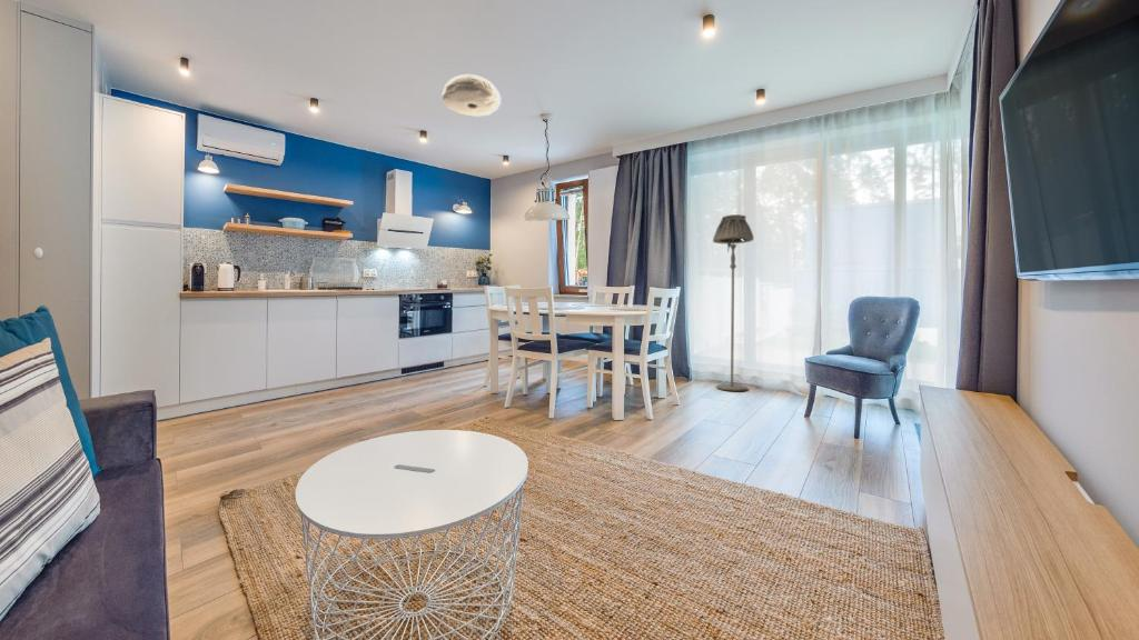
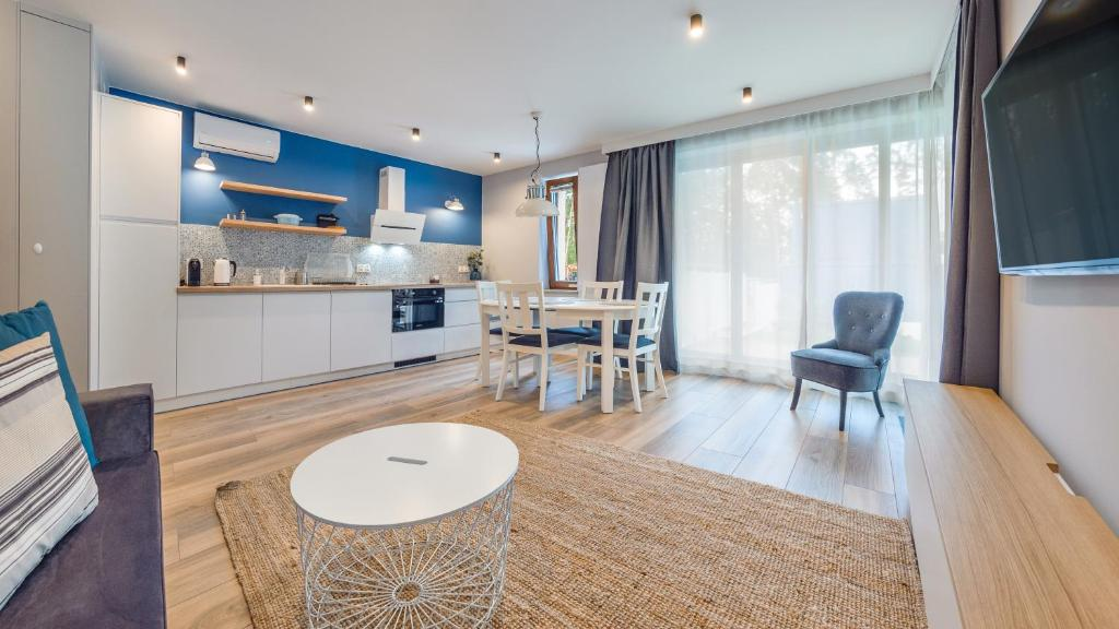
- floor lamp (732, 302)
- ceiling light (472, 93)
